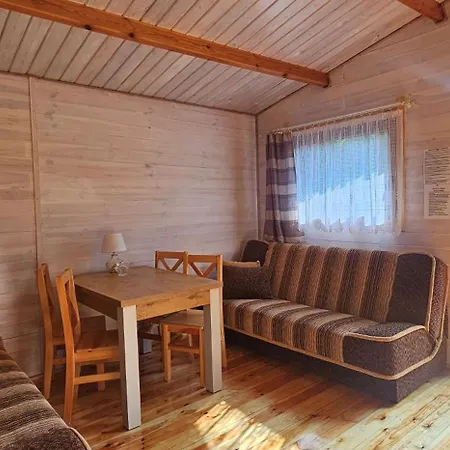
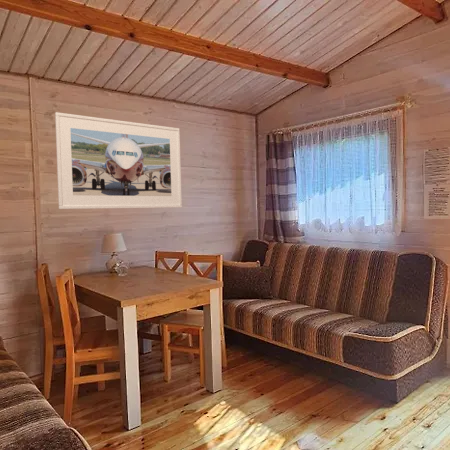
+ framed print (124, 164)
